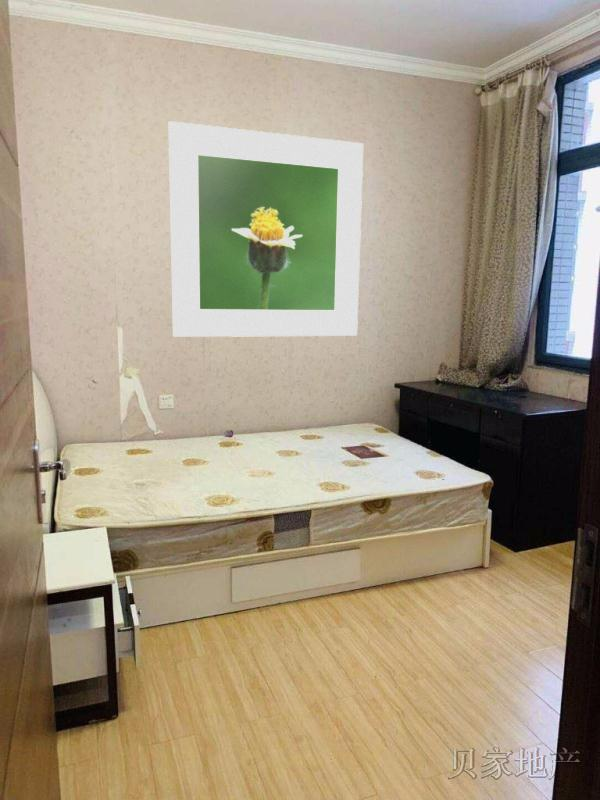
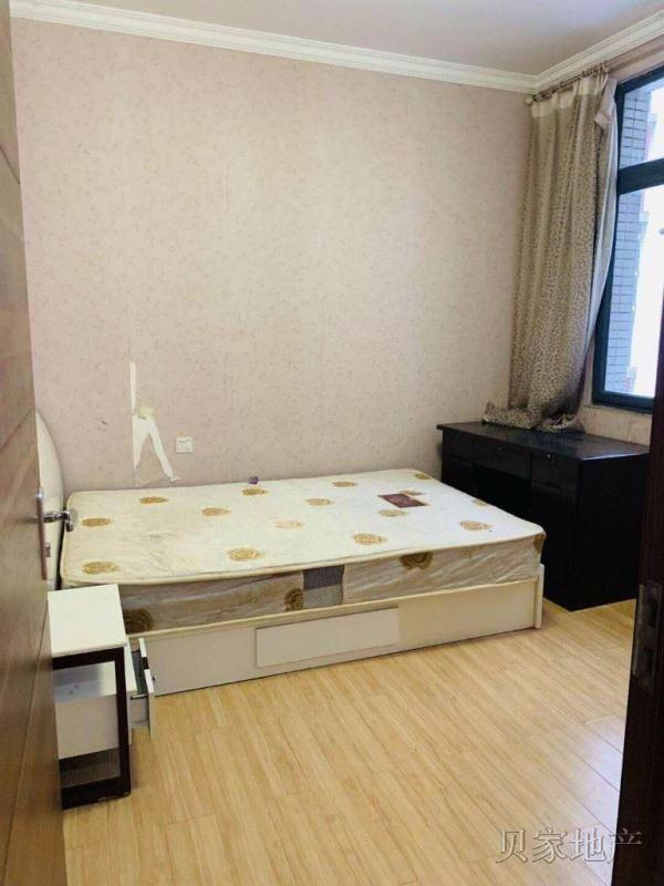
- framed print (270, 237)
